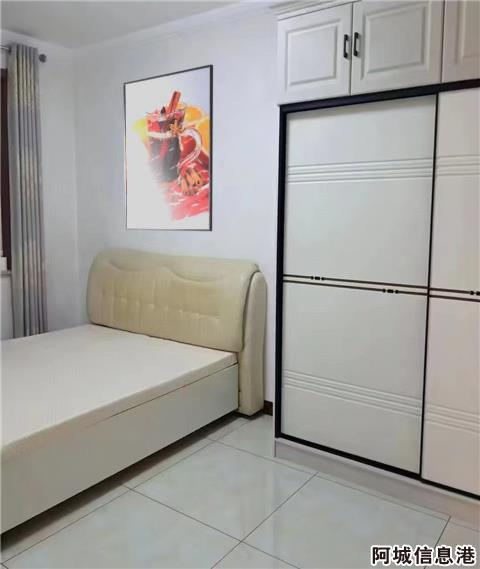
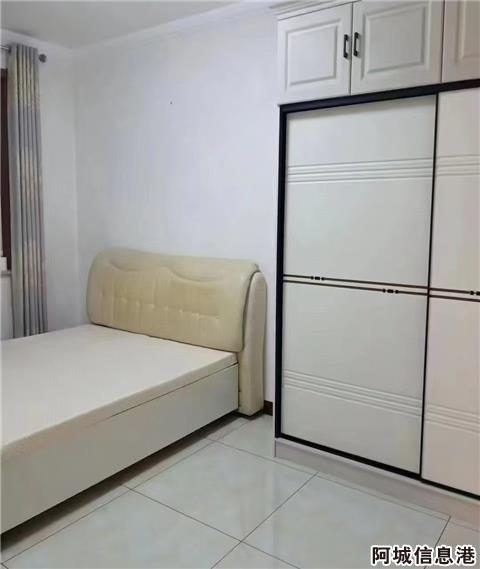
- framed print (165, 153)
